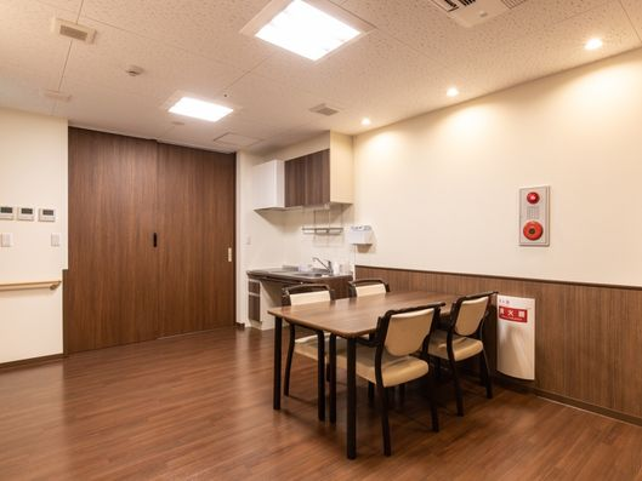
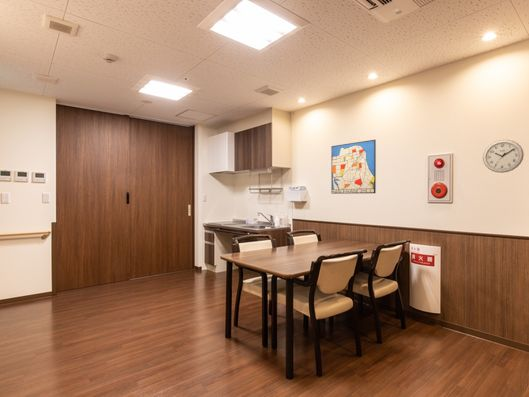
+ wall art (352, 168)
+ wall clock (502, 156)
